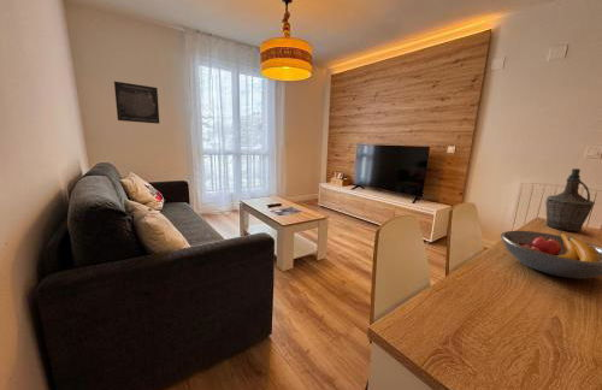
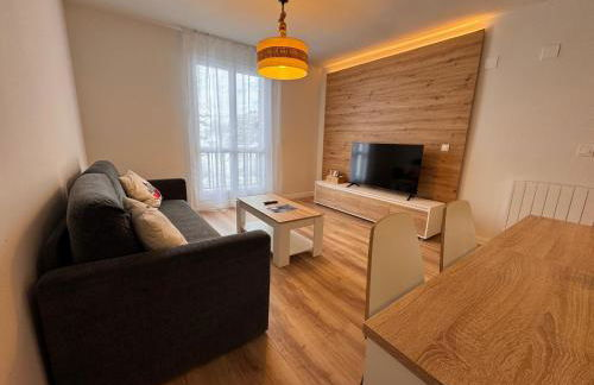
- wall art (137, 104)
- bottle (569, 199)
- fruit bowl (553, 253)
